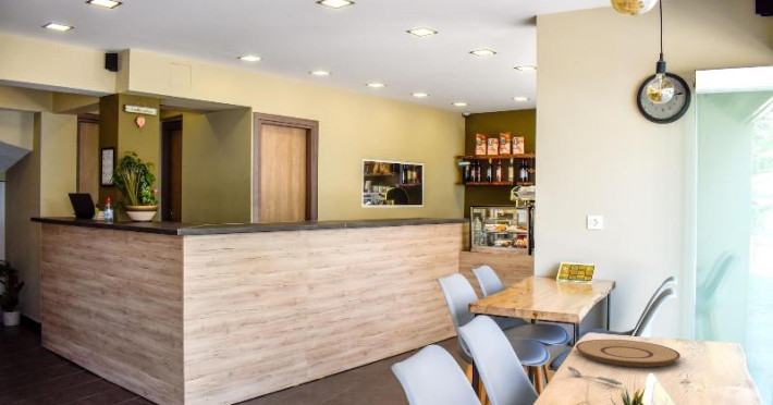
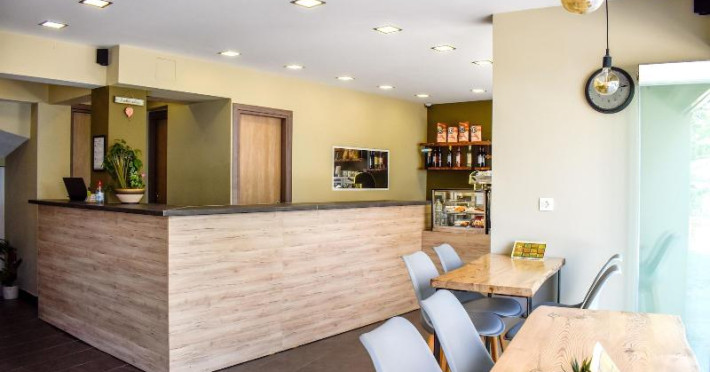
- plate (626, 352)
- spoon (592, 377)
